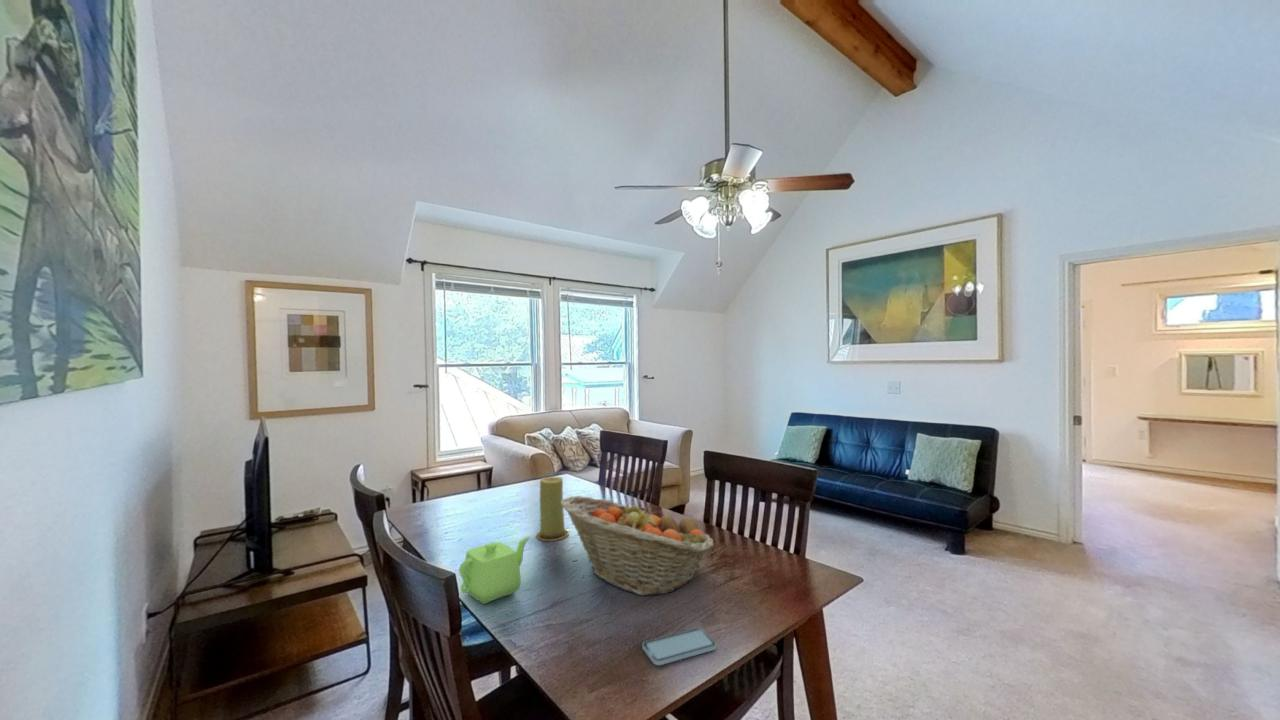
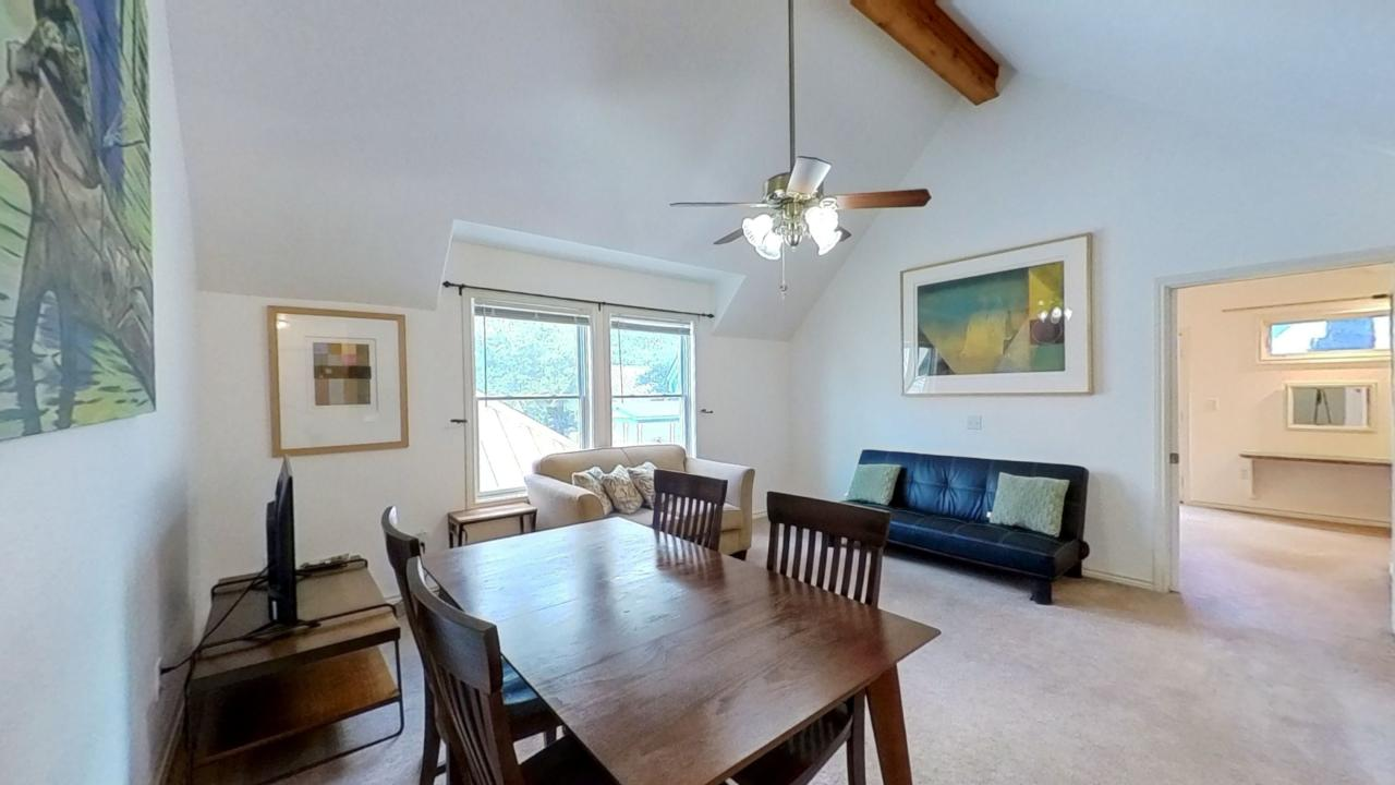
- candle (551, 506)
- fruit basket (634, 533)
- smartphone (679, 645)
- teapot (496, 566)
